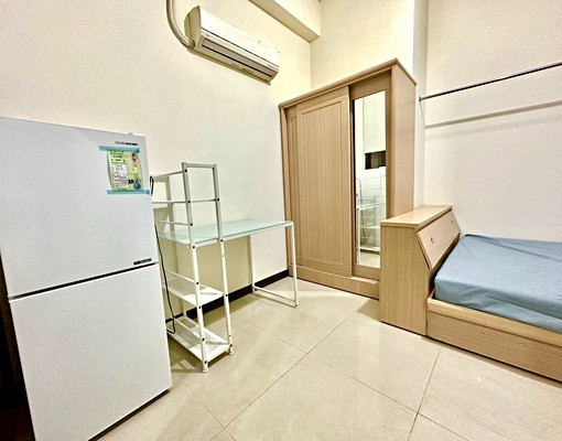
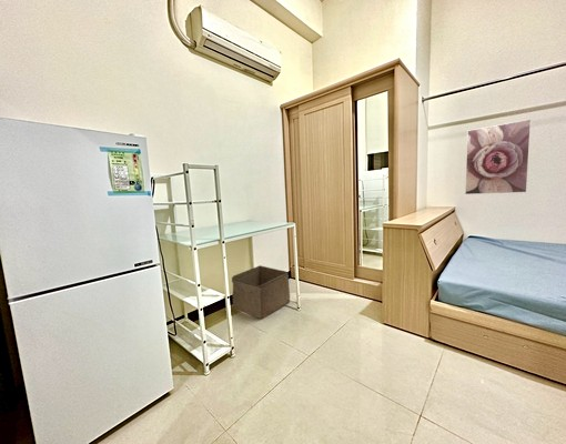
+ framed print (495, 160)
+ storage bin (261, 289)
